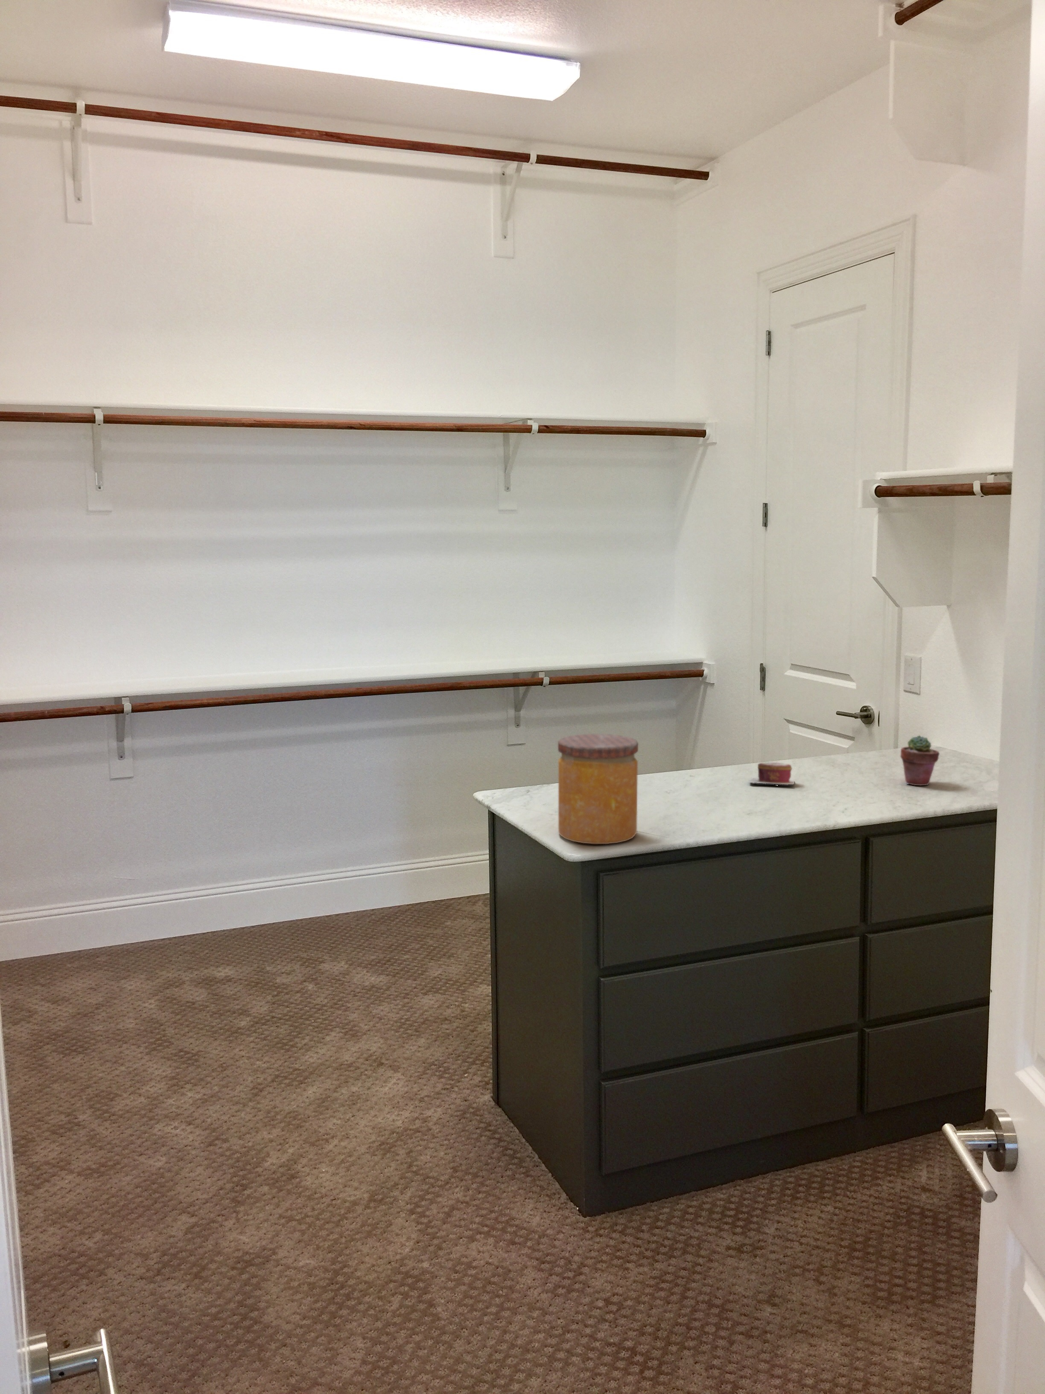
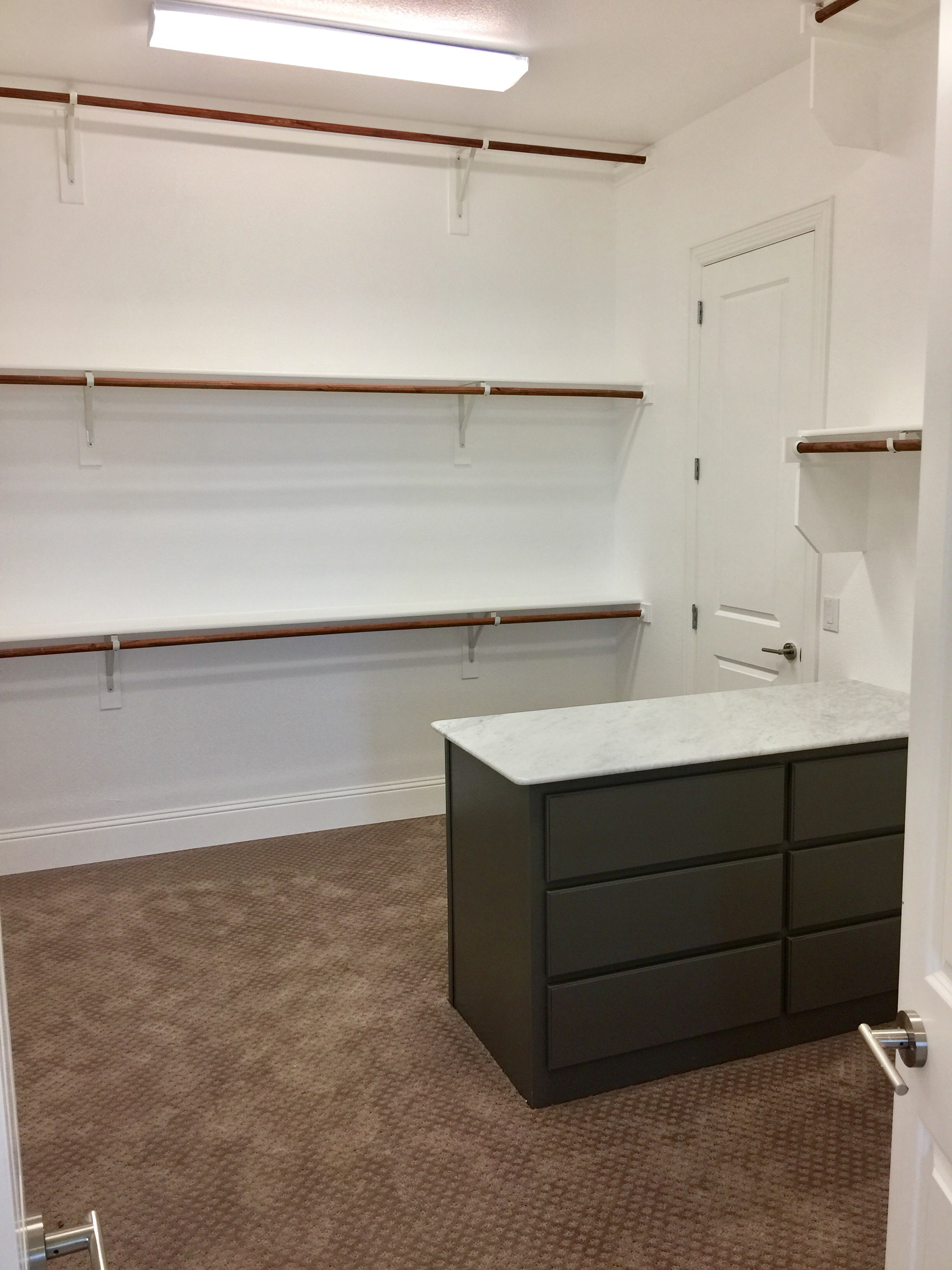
- jar (597, 787)
- potted succulent (919, 760)
- jewelry box (773, 773)
